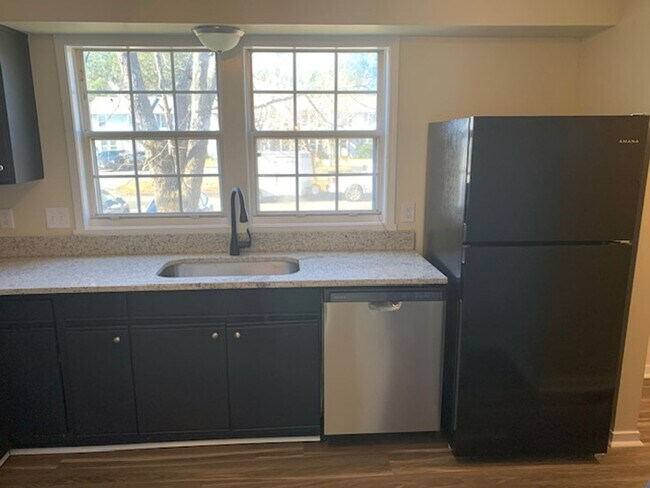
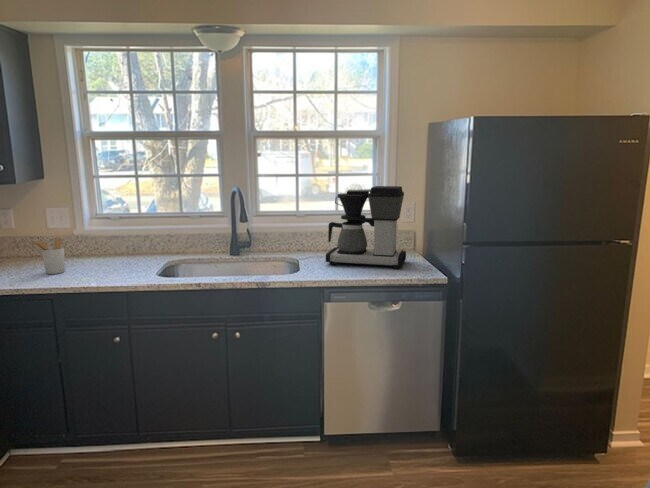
+ utensil holder (48, 255)
+ coffee maker (366, 222)
